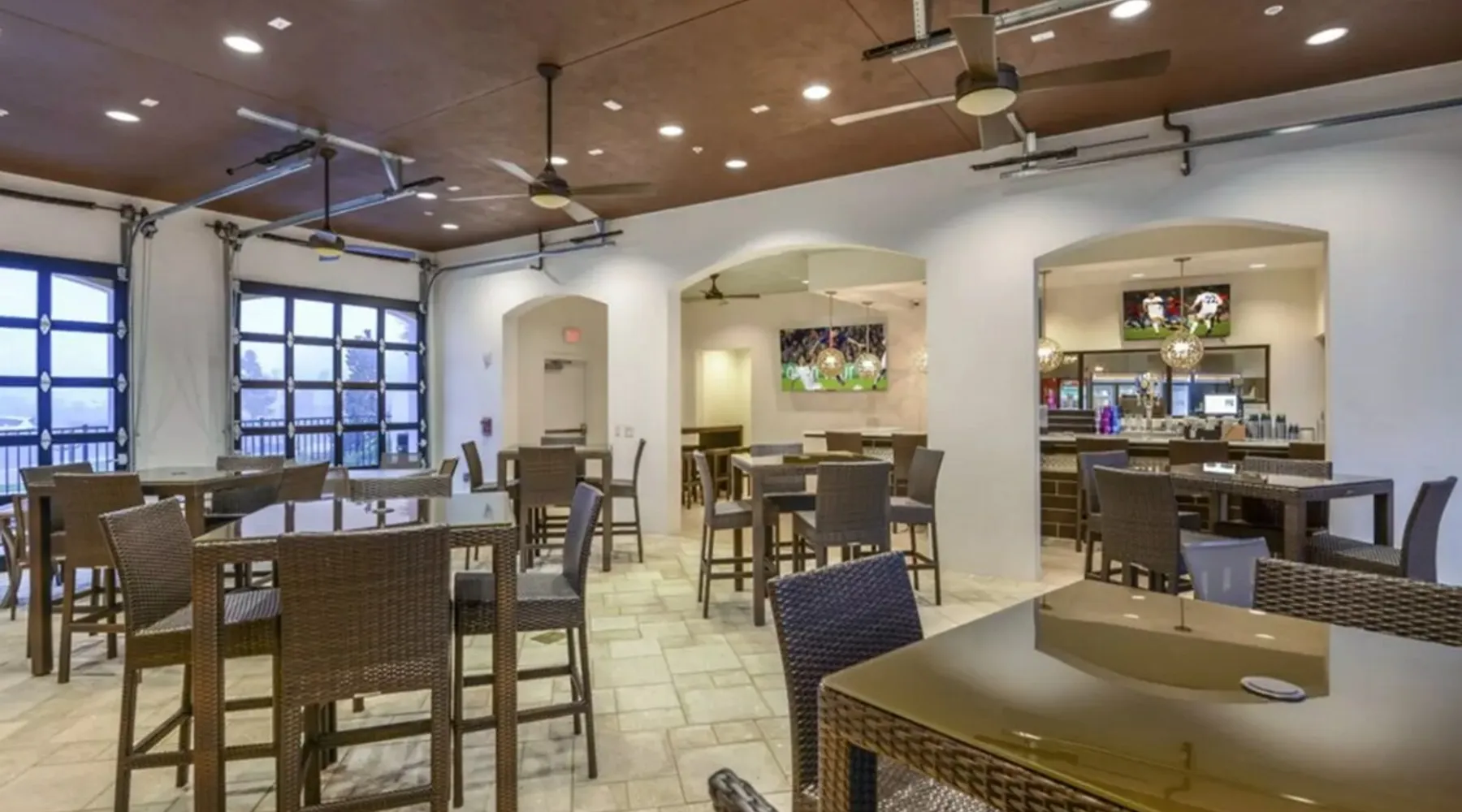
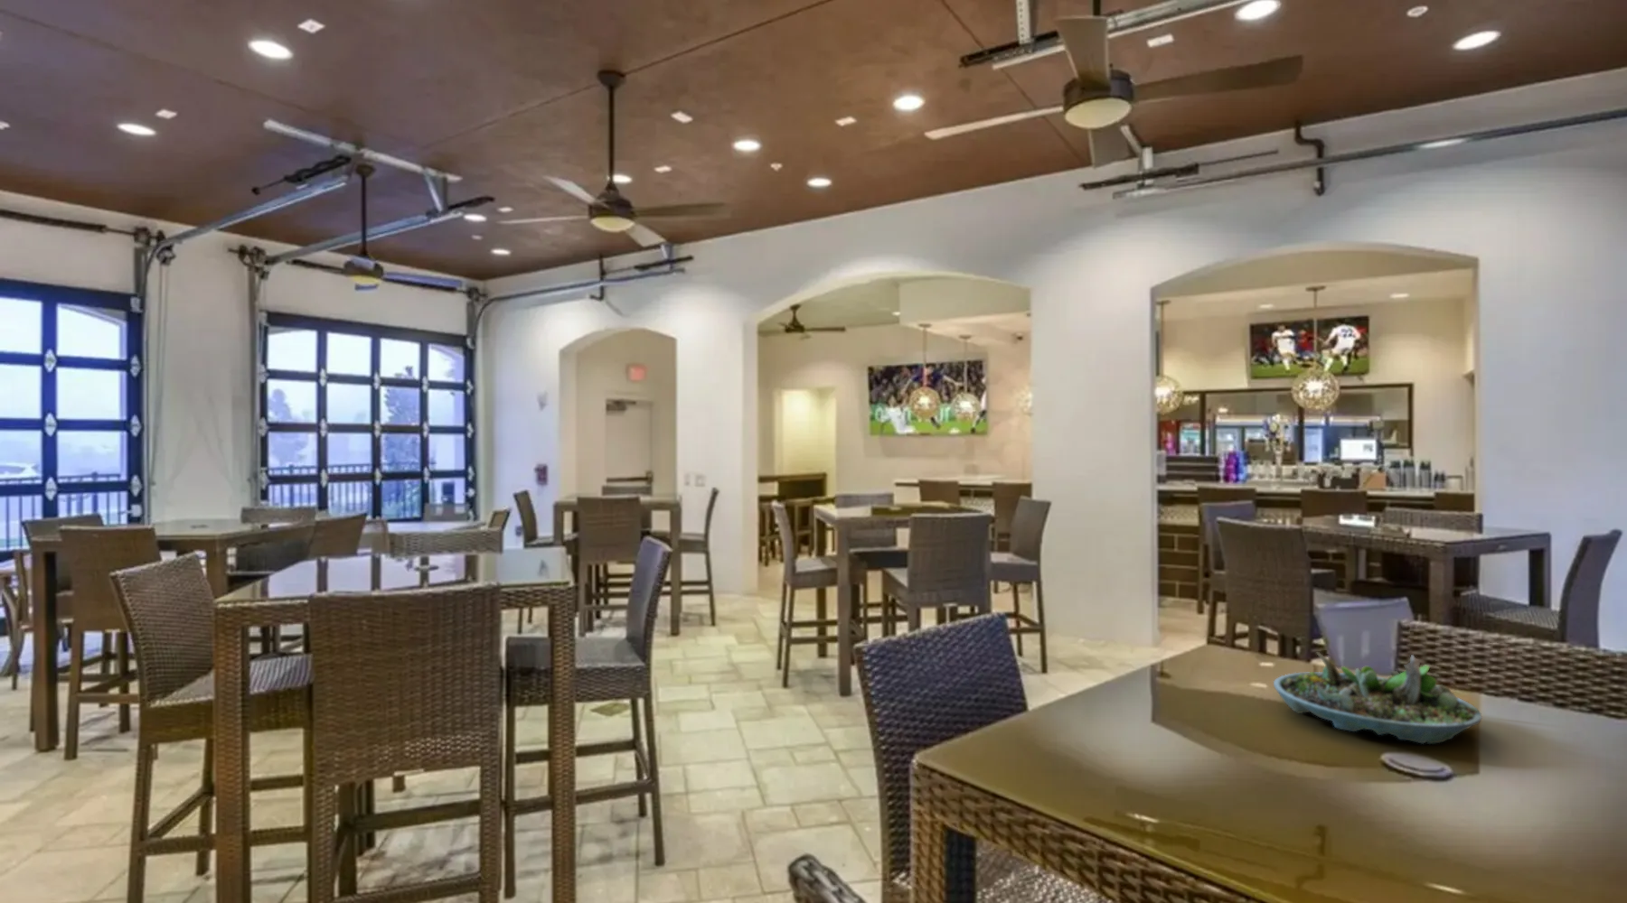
+ succulent planter (1371, 683)
